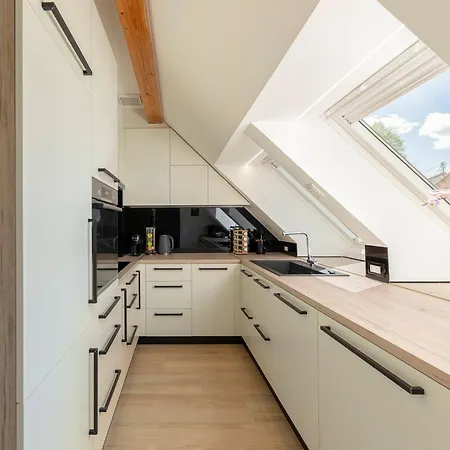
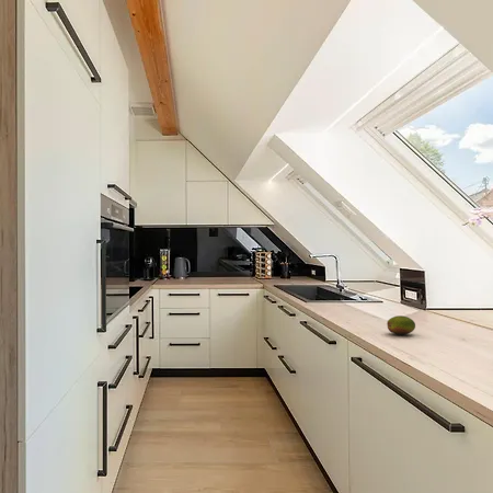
+ fruit (401, 324)
